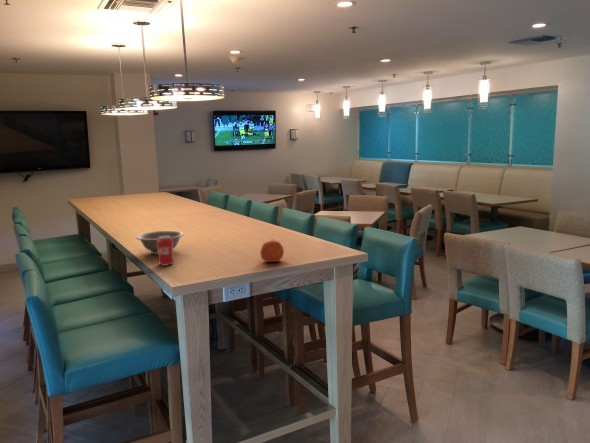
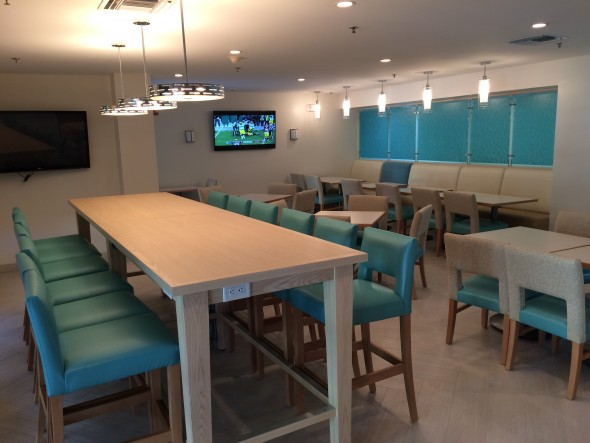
- decorative bowl (156, 243)
- apple (272, 249)
- beverage can (165, 250)
